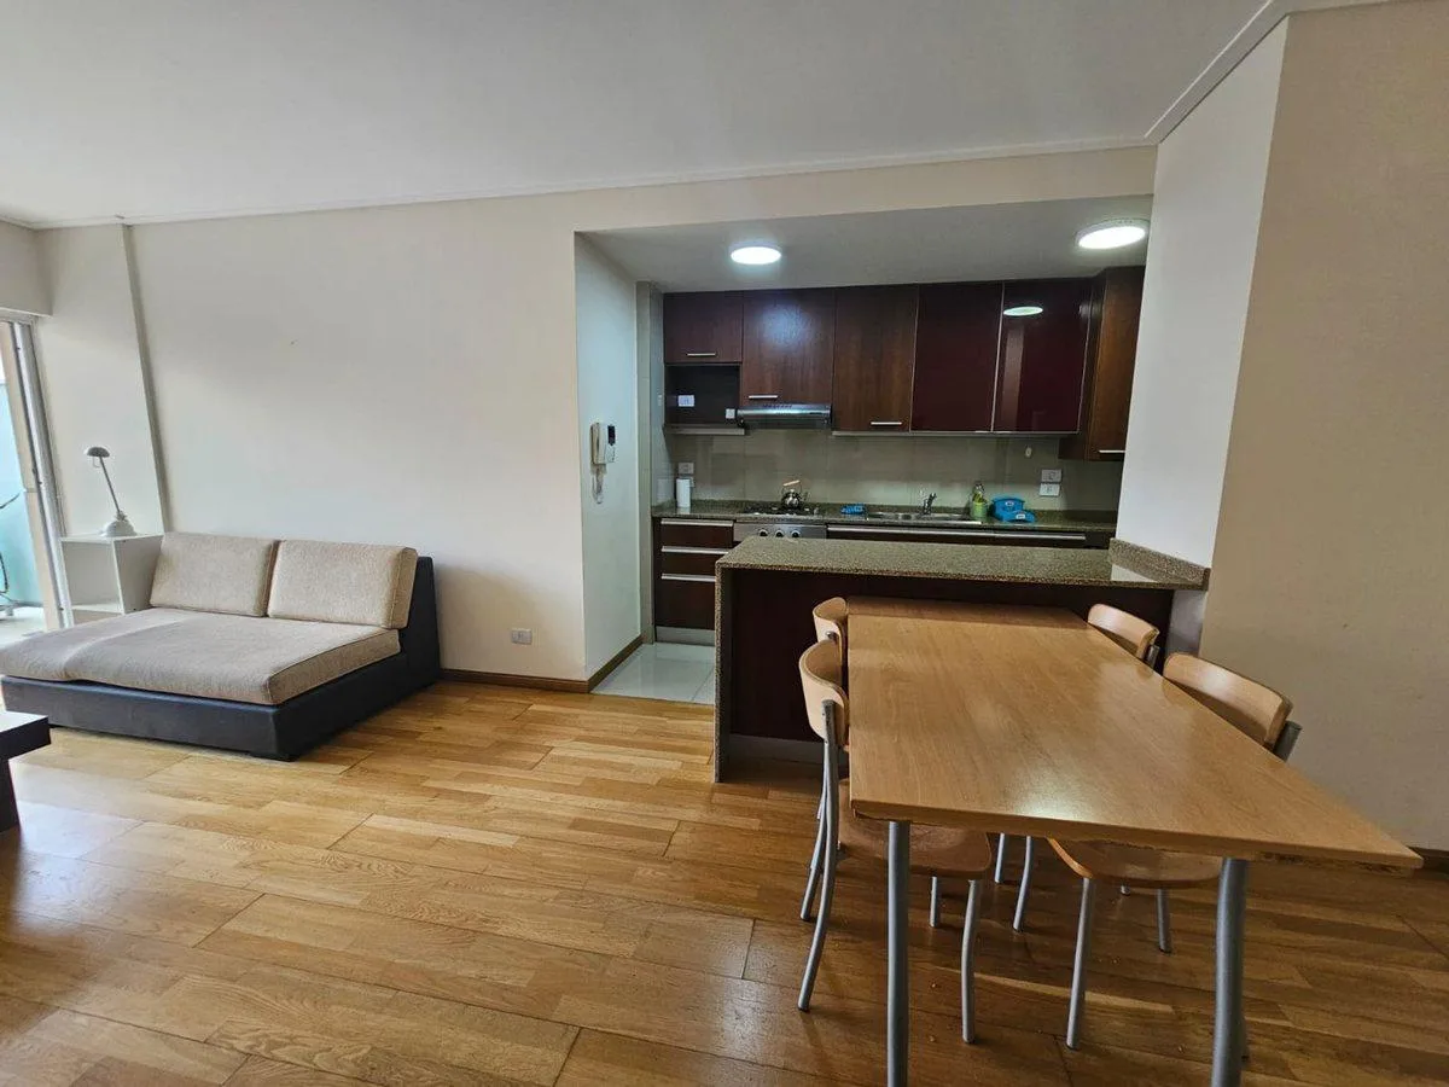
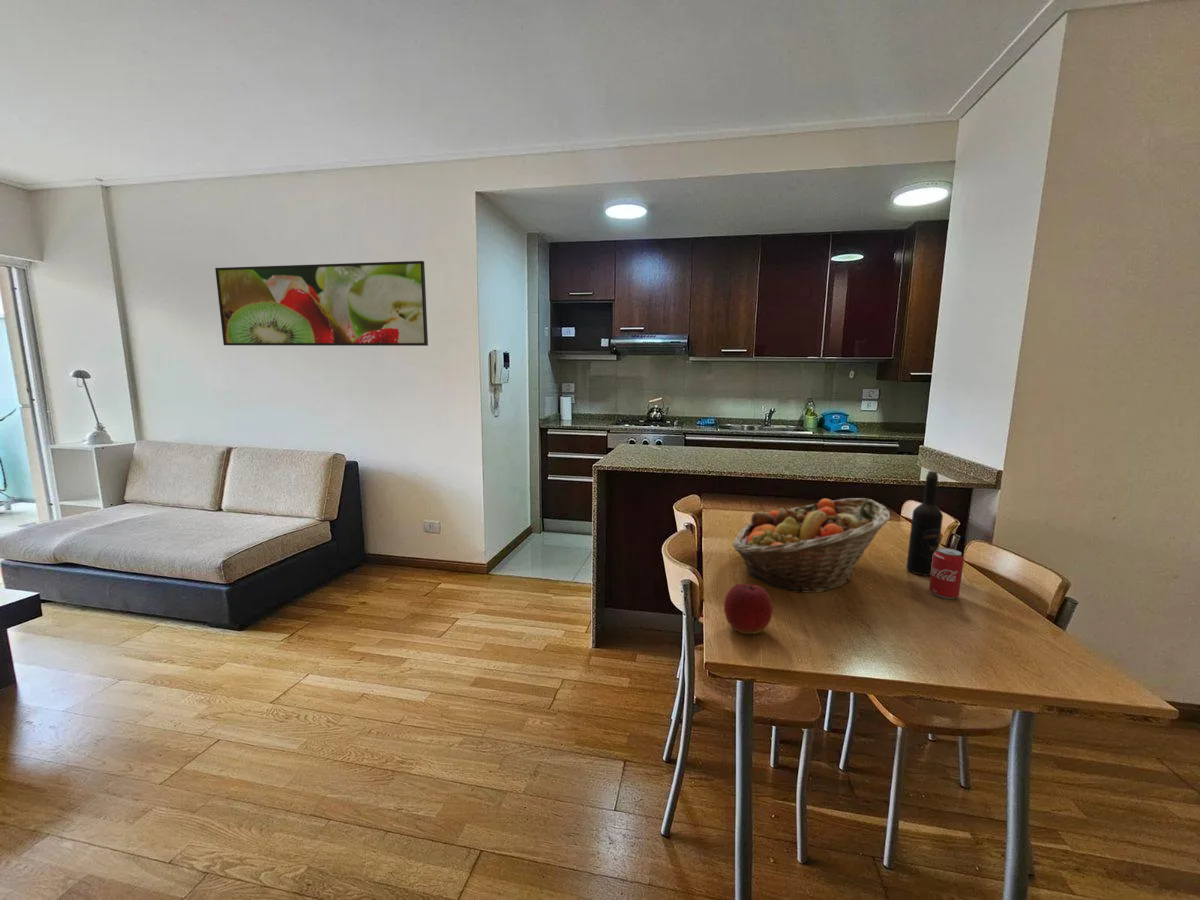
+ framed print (318, 305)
+ beverage can (946, 572)
+ wine bottle (926, 522)
+ apple (747, 608)
+ fruit basket (807, 536)
